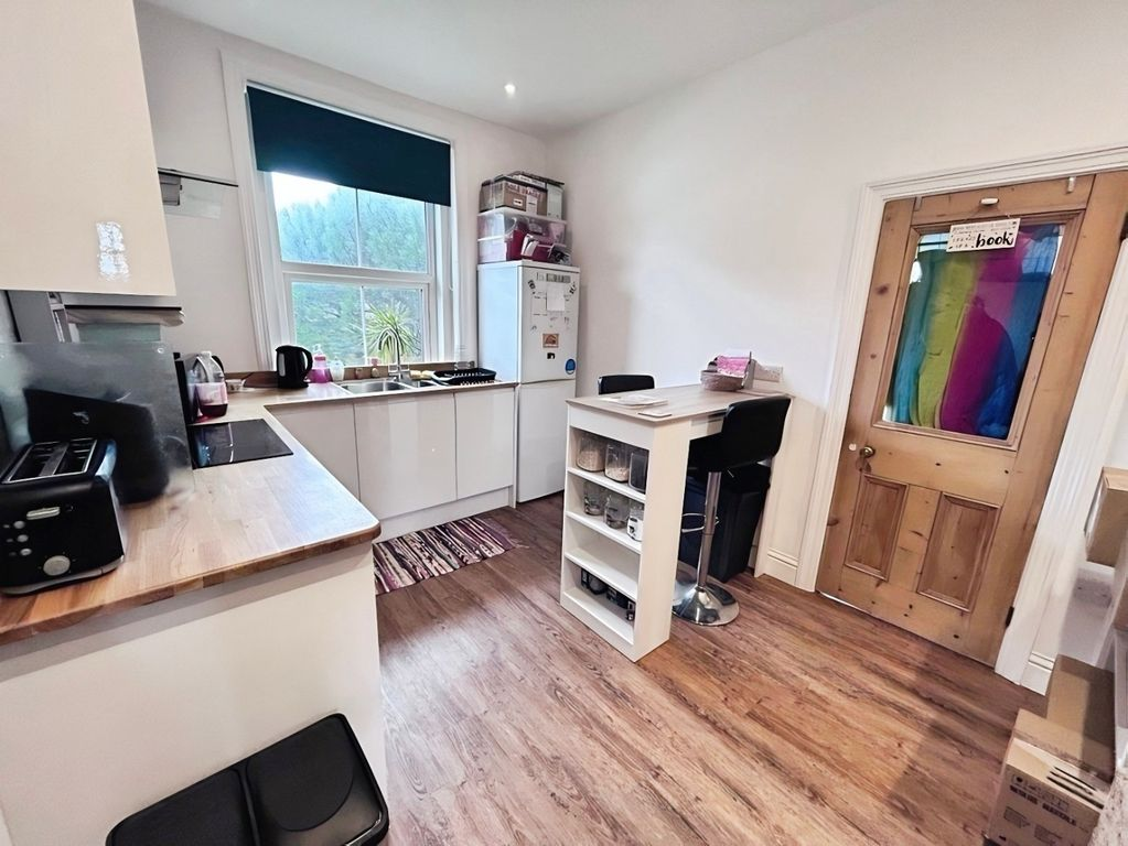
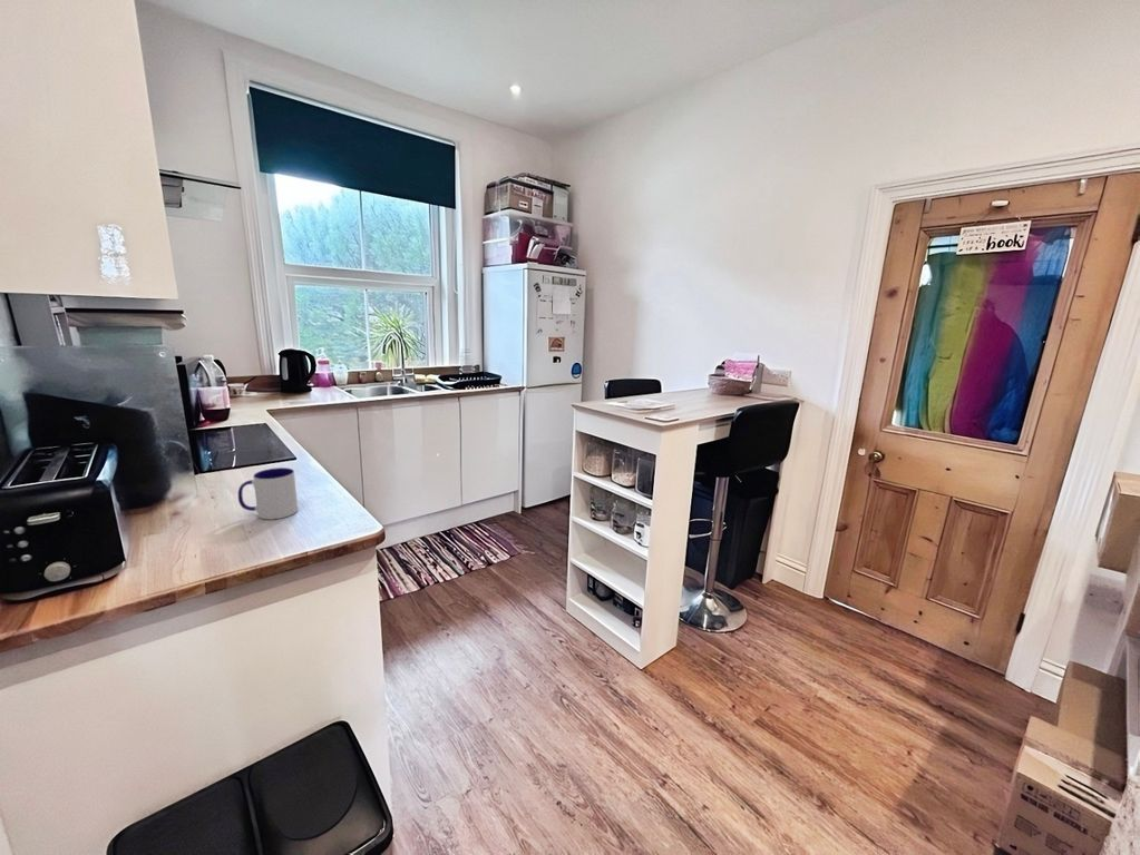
+ mug (267, 493)
